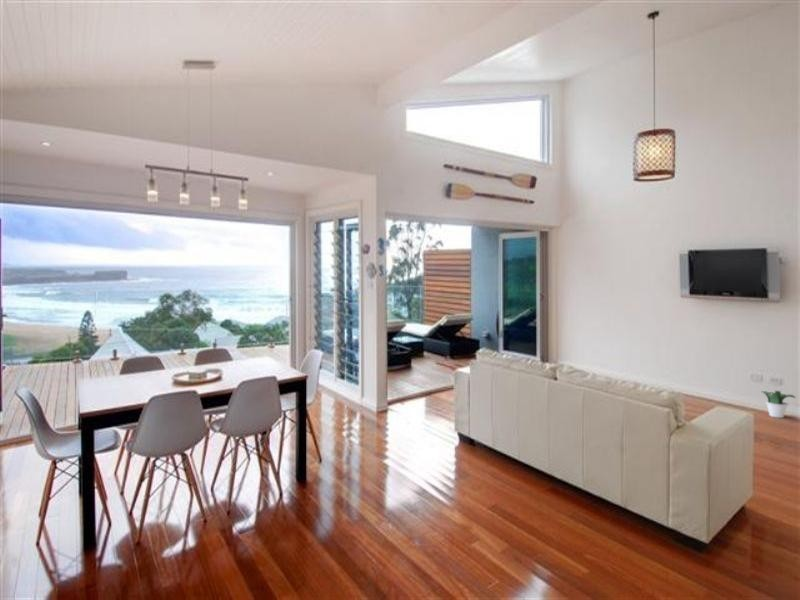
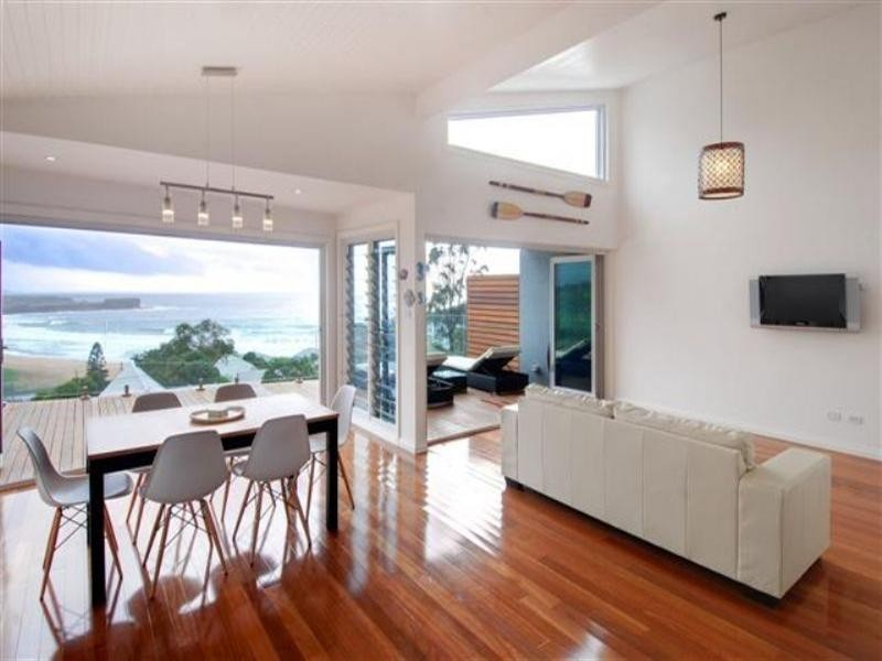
- potted plant (776, 404)
